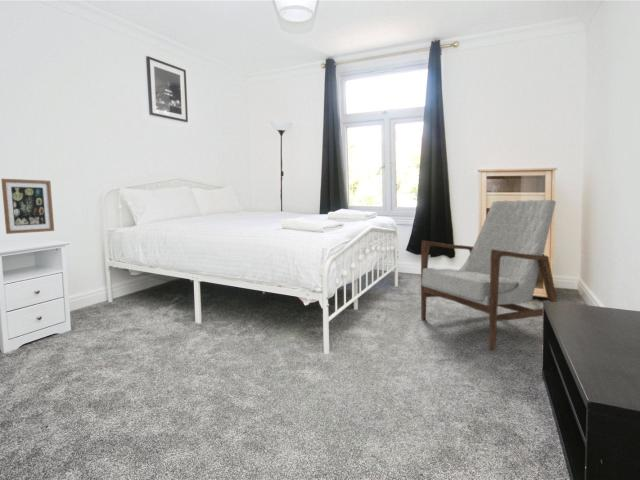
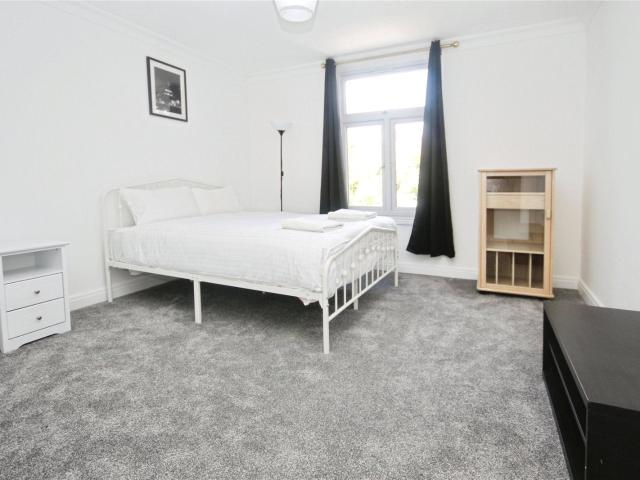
- wall art (29, 206)
- armchair (487, 265)
